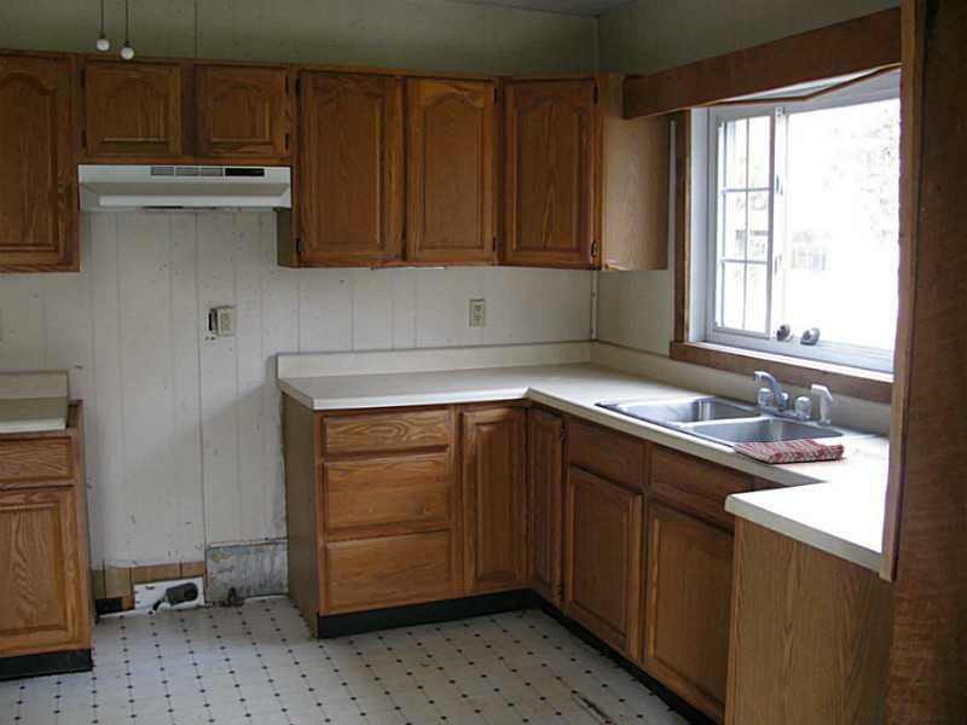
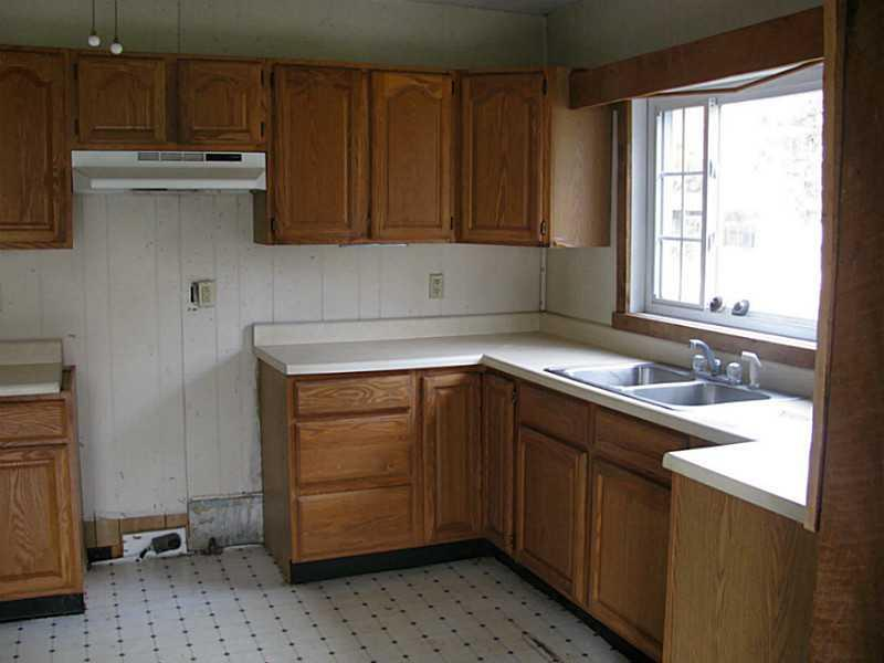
- dish towel (787, 447)
